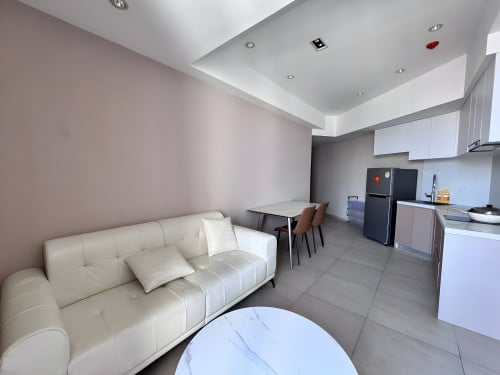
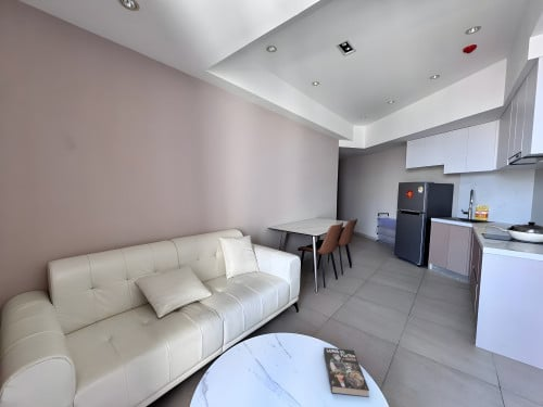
+ book (343, 369)
